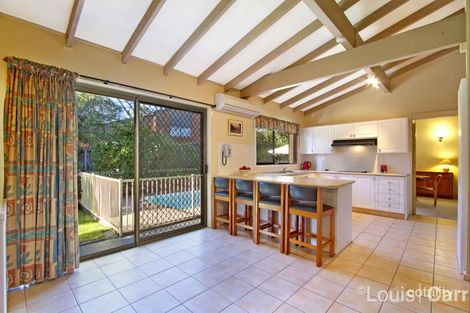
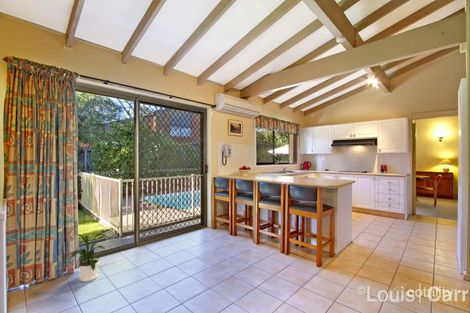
+ house plant (87, 254)
